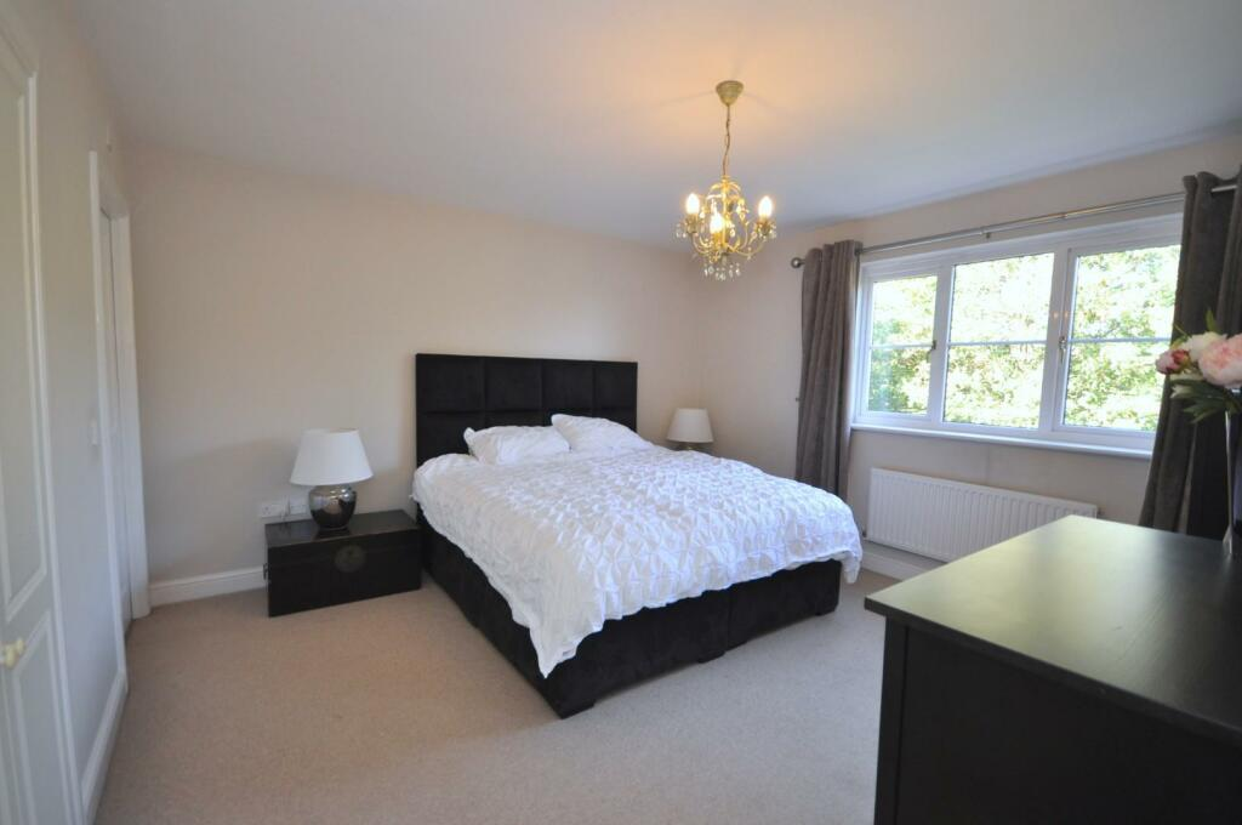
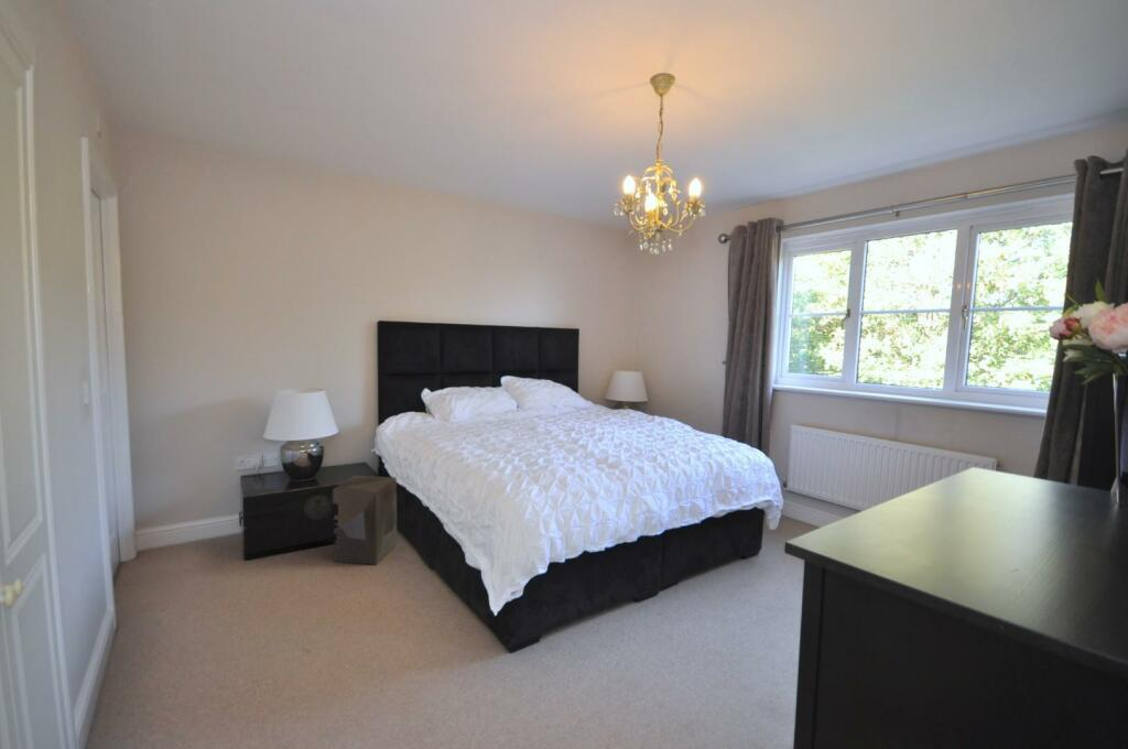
+ storage bin (365, 518)
